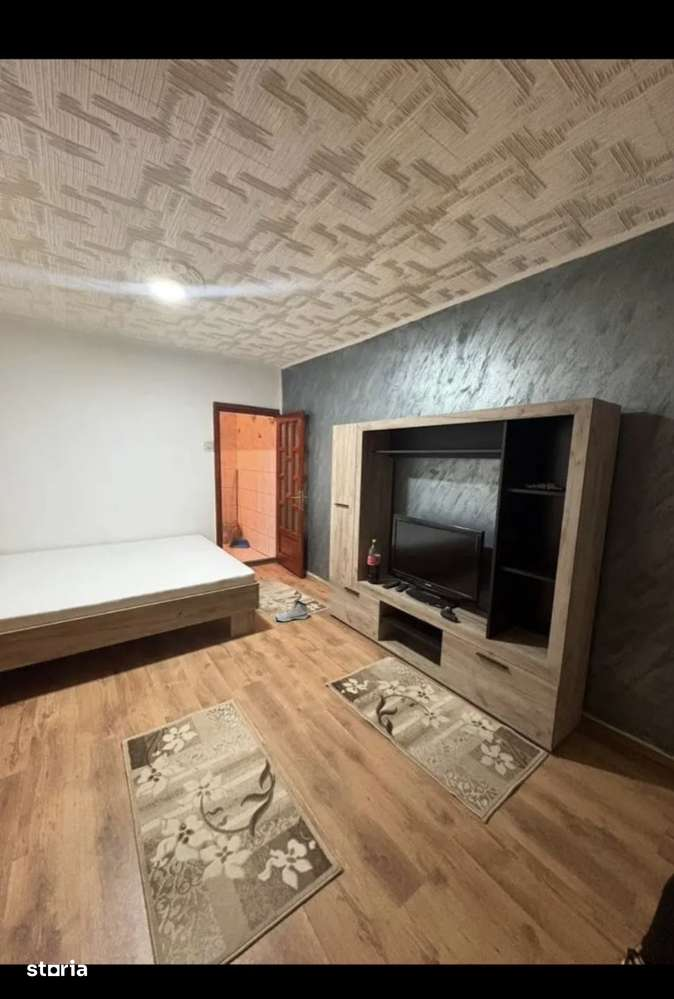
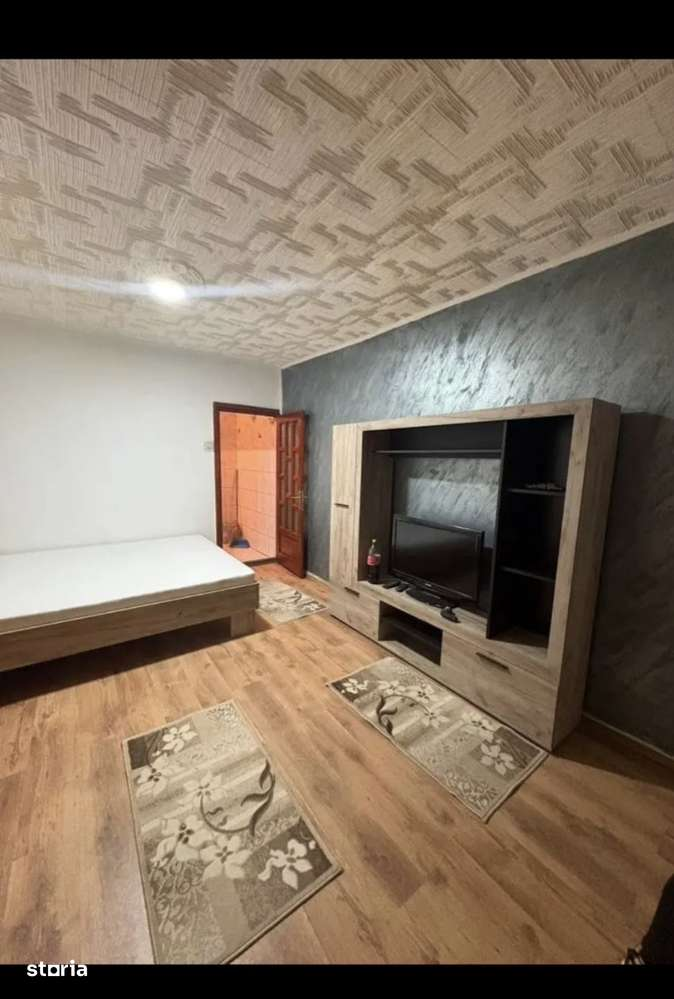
- sneaker (291, 609)
